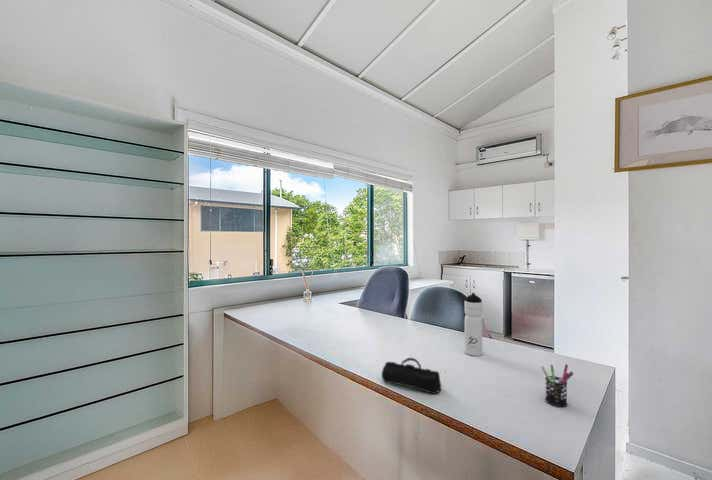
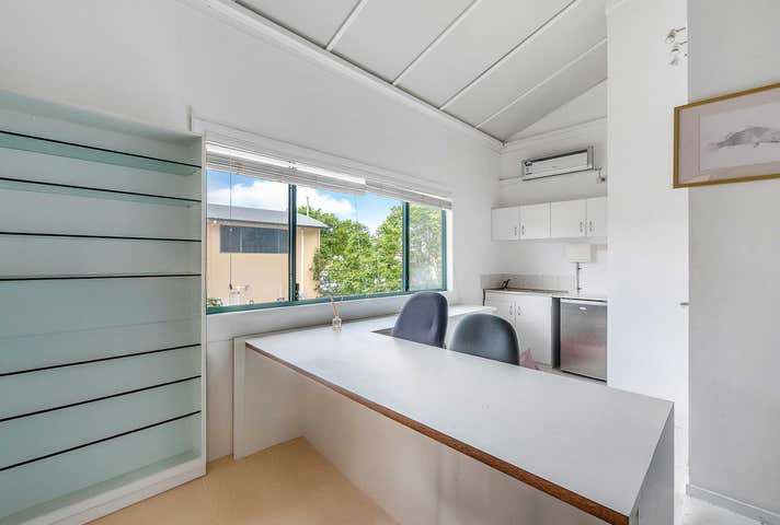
- pencil case (410, 371)
- water bottle (473, 322)
- pen holder (556, 382)
